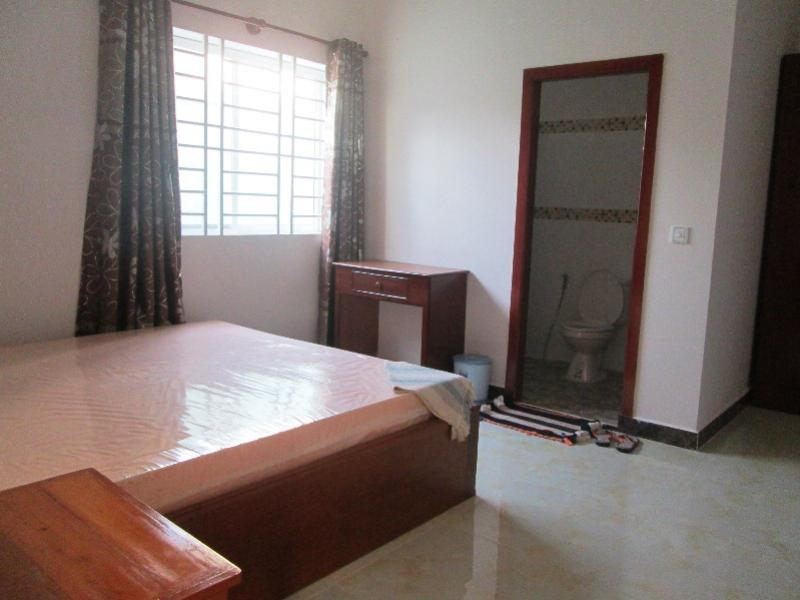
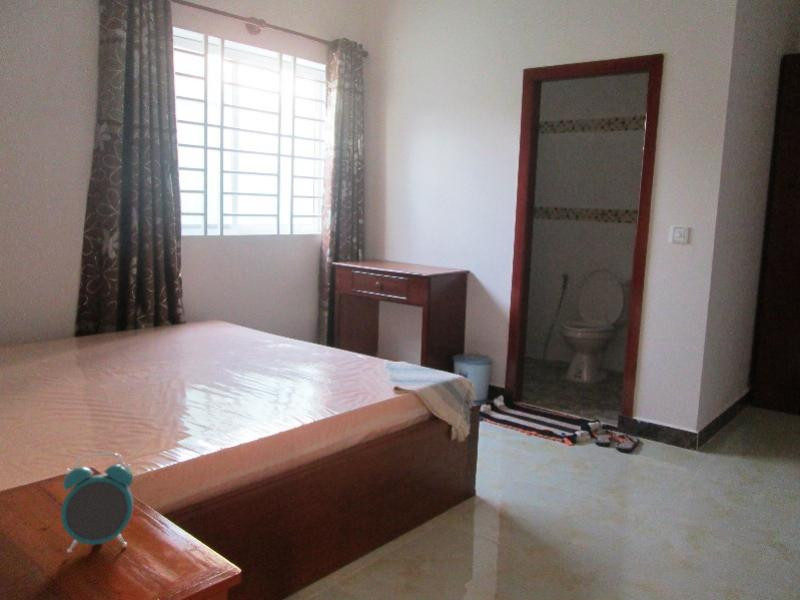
+ alarm clock (98, 500)
